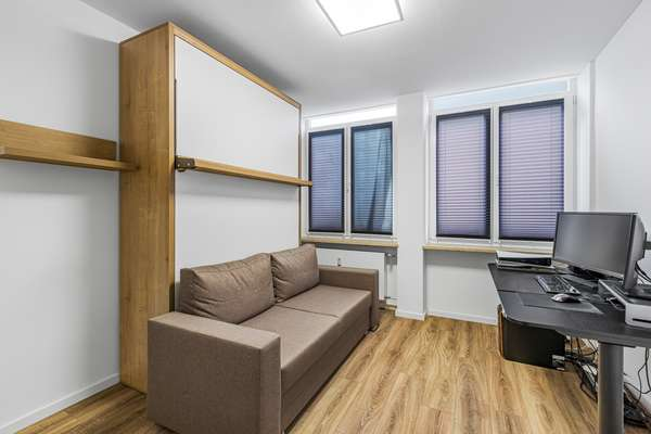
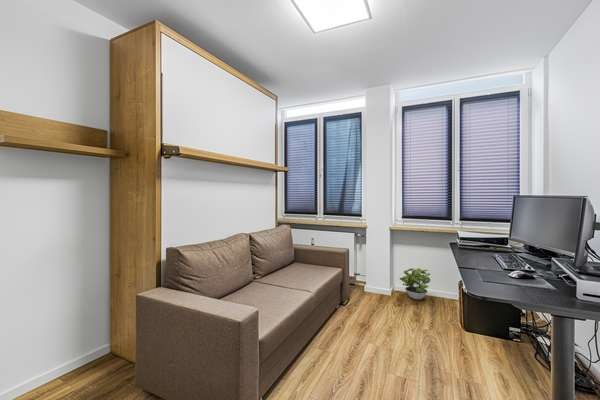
+ potted plant (414, 282)
